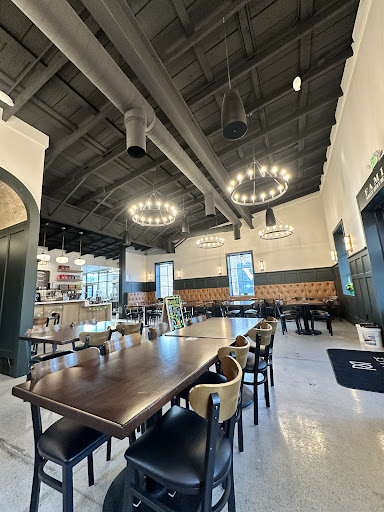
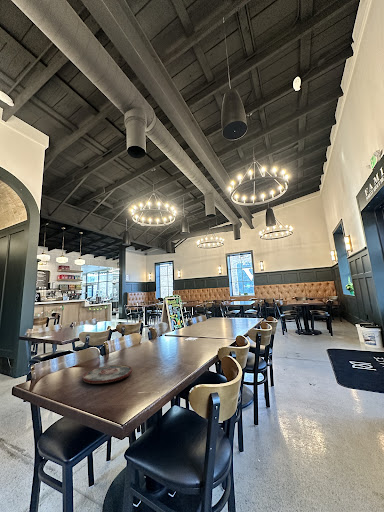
+ plate (108, 373)
